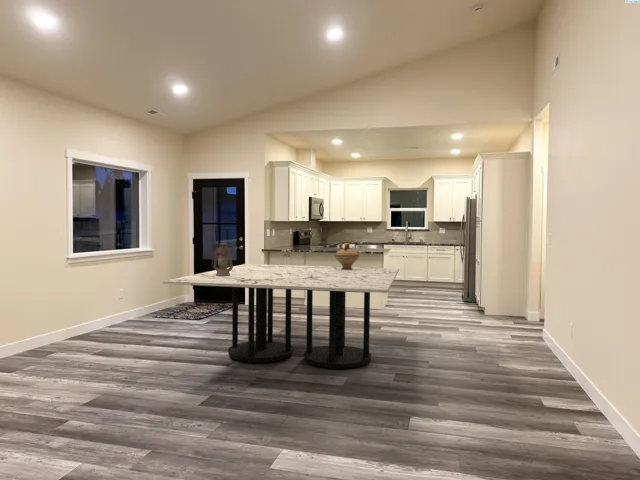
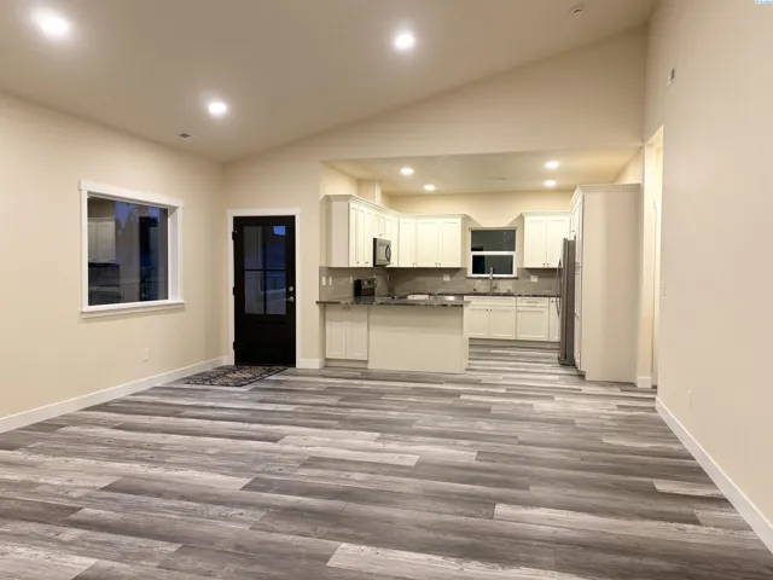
- dining table (290, 315)
- ceramic jug (346, 256)
- lantern (222, 258)
